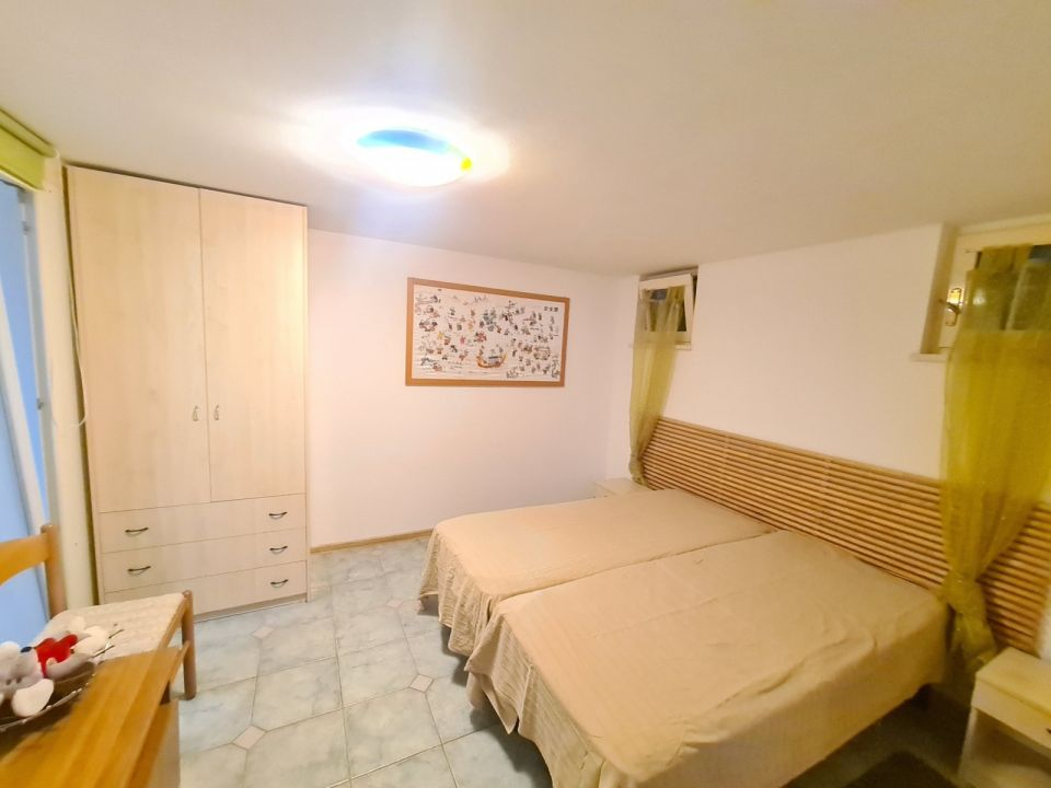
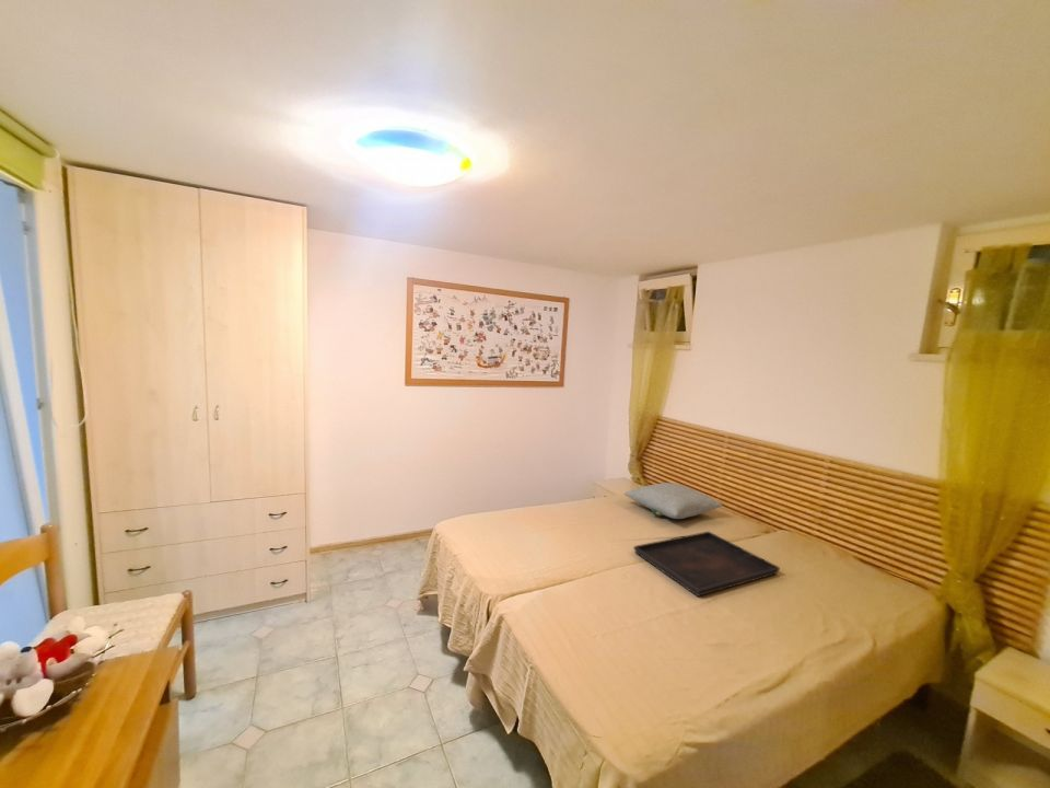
+ pillow (672, 498)
+ serving tray (703, 559)
